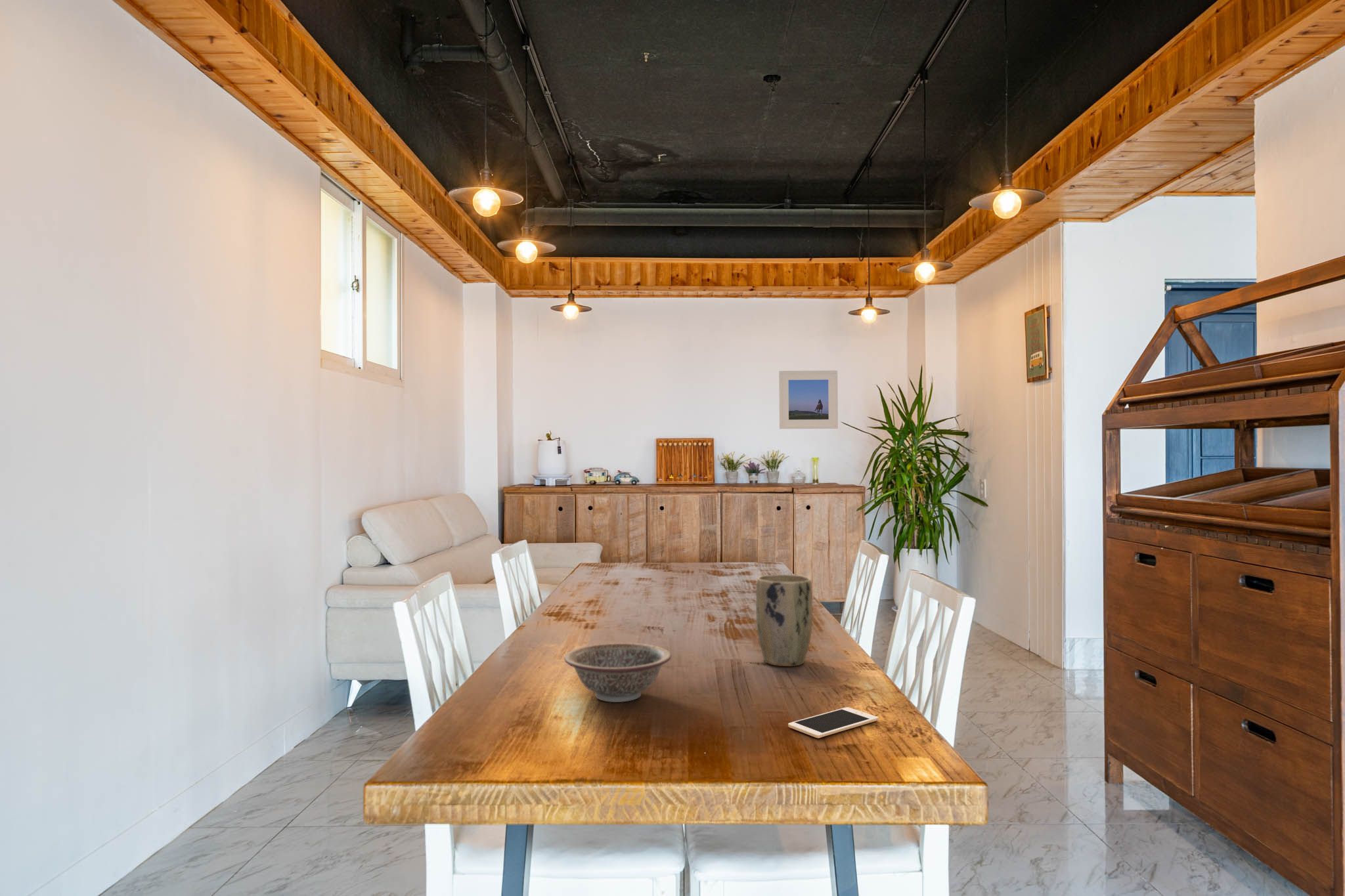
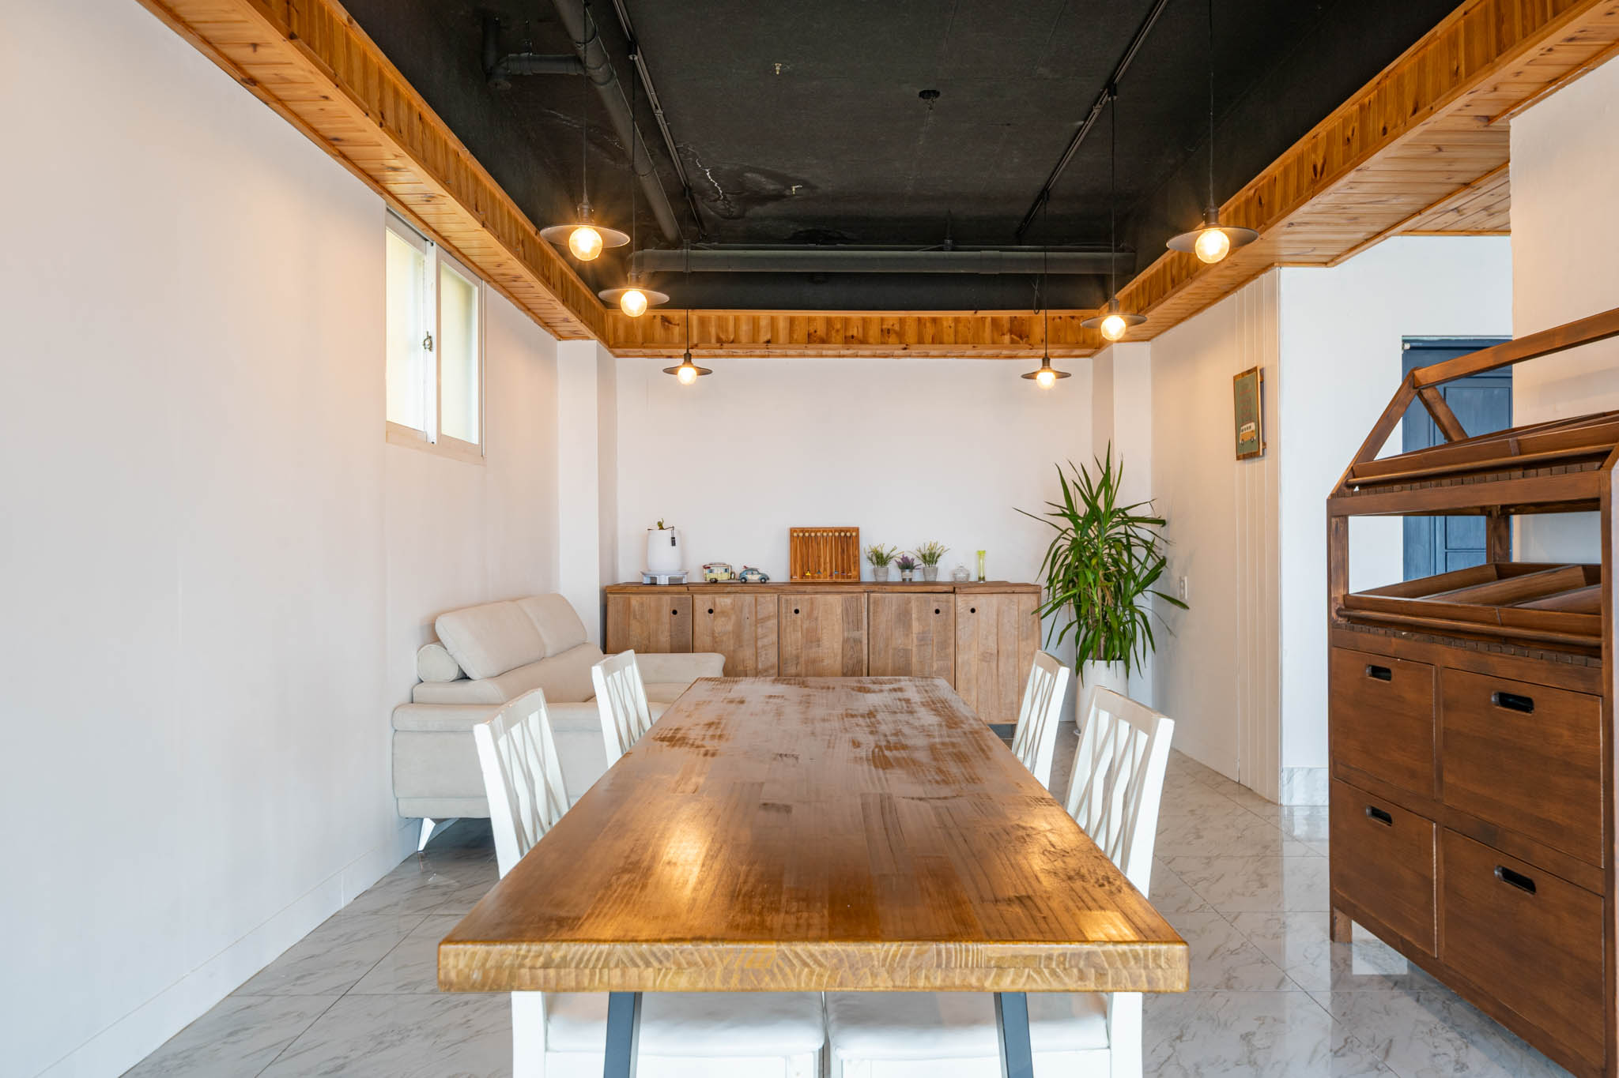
- decorative bowl (618, 675)
- cell phone (833, 721)
- plant pot (784, 620)
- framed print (808, 399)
